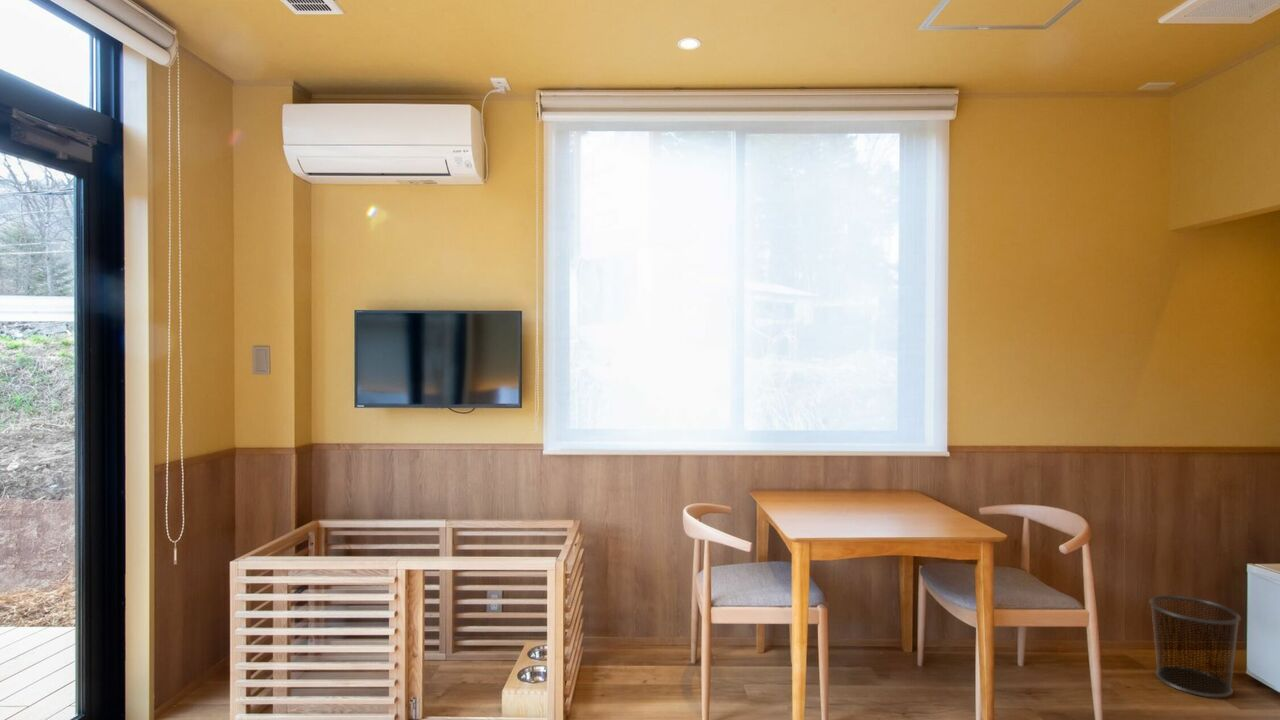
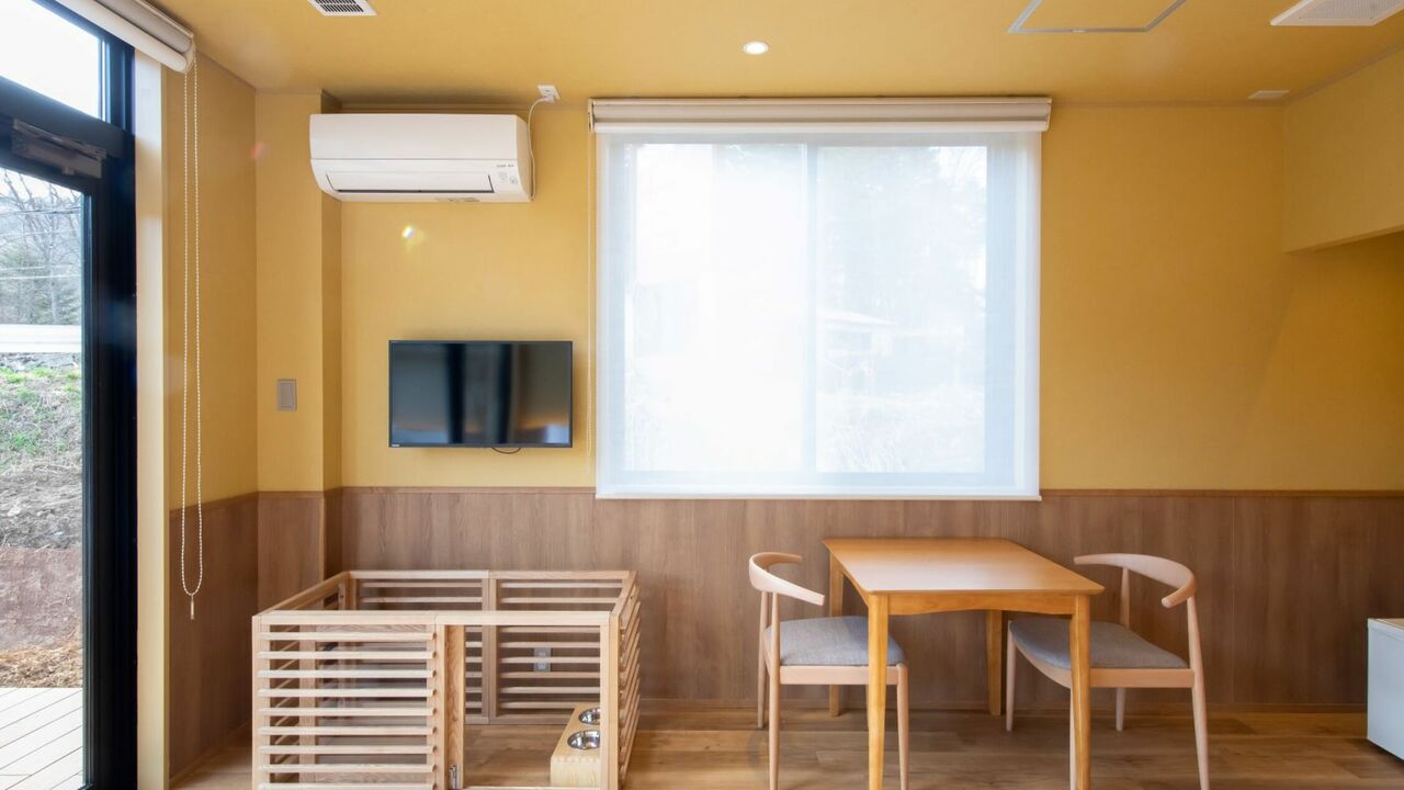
- waste bin (1193, 644)
